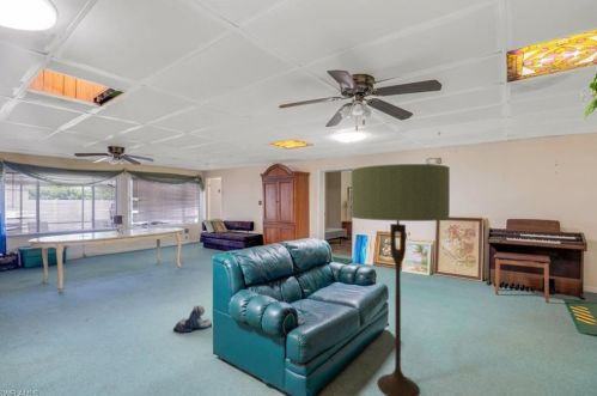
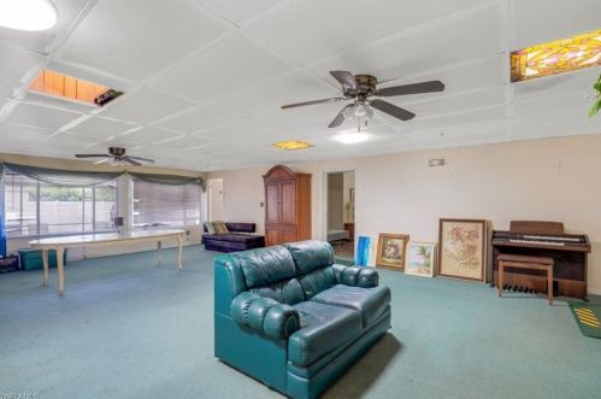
- plush toy (194, 316)
- floor lamp (397, 276)
